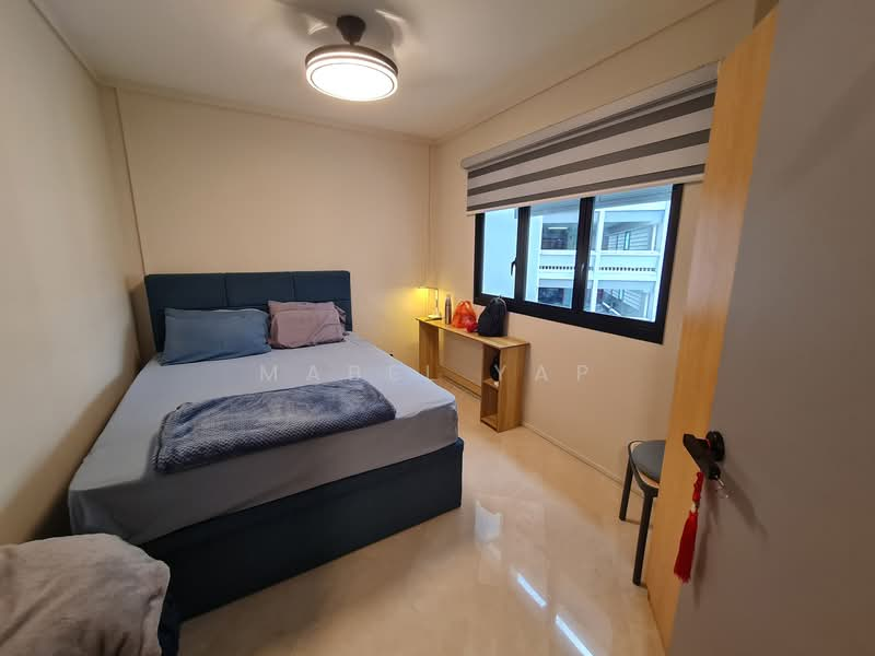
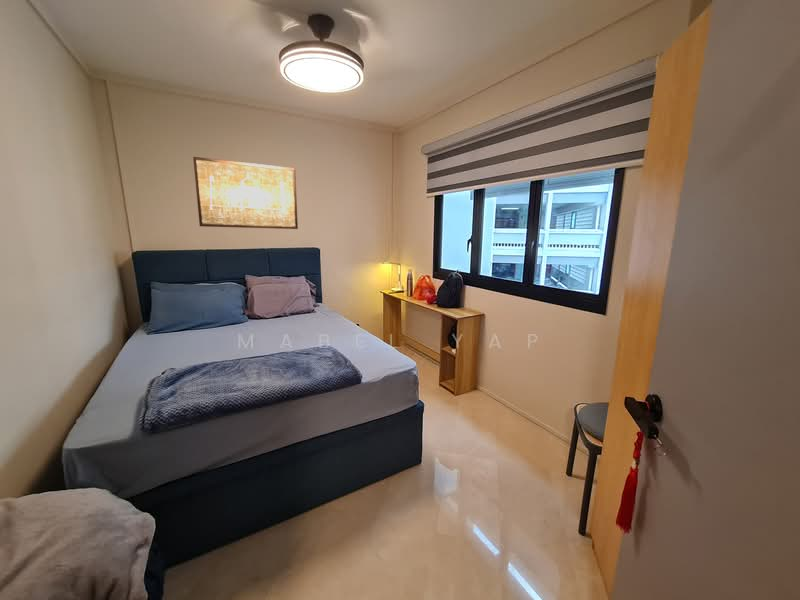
+ wall art (249, 195)
